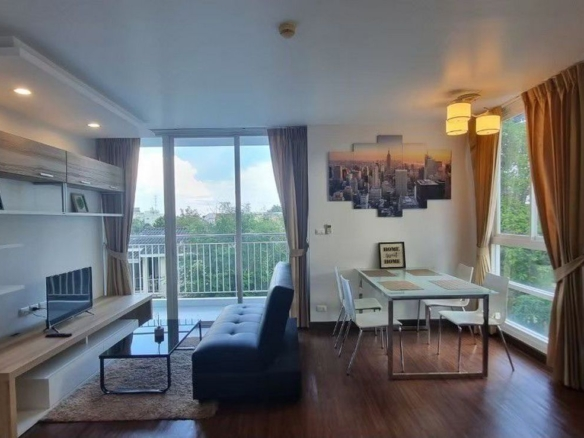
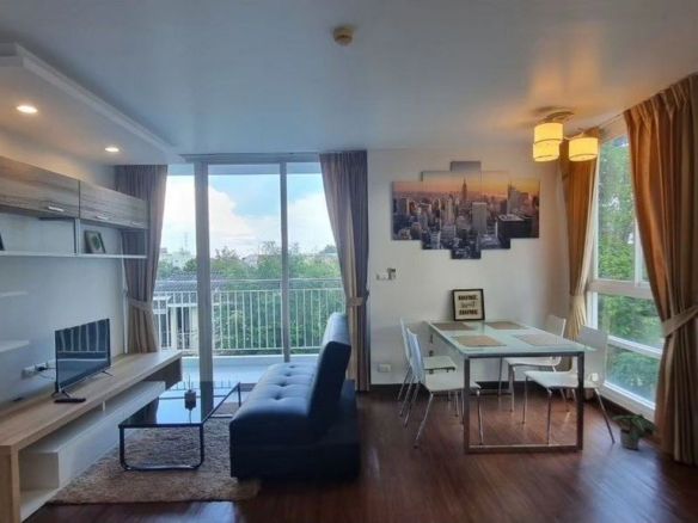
+ potted plant (633, 431)
